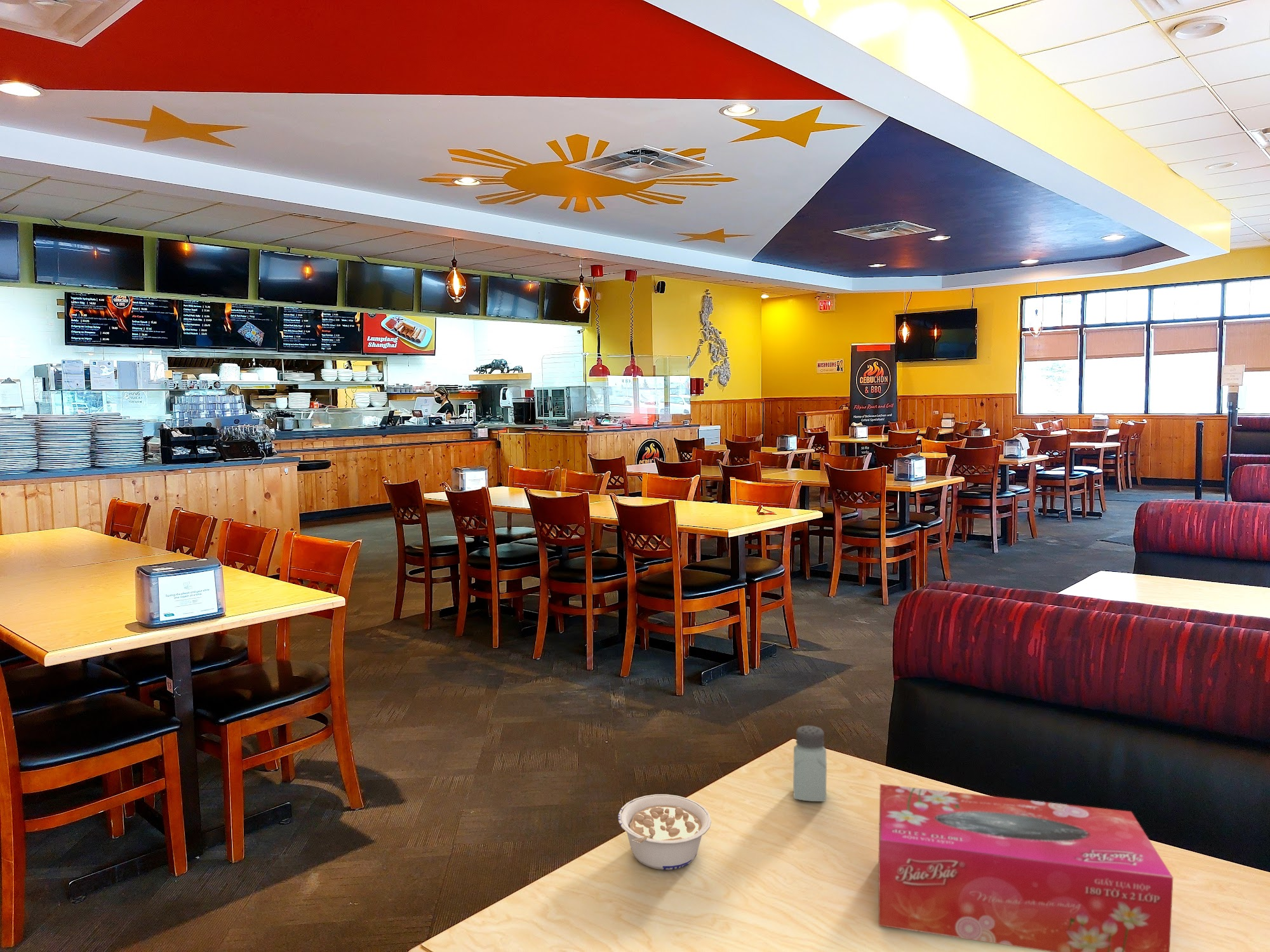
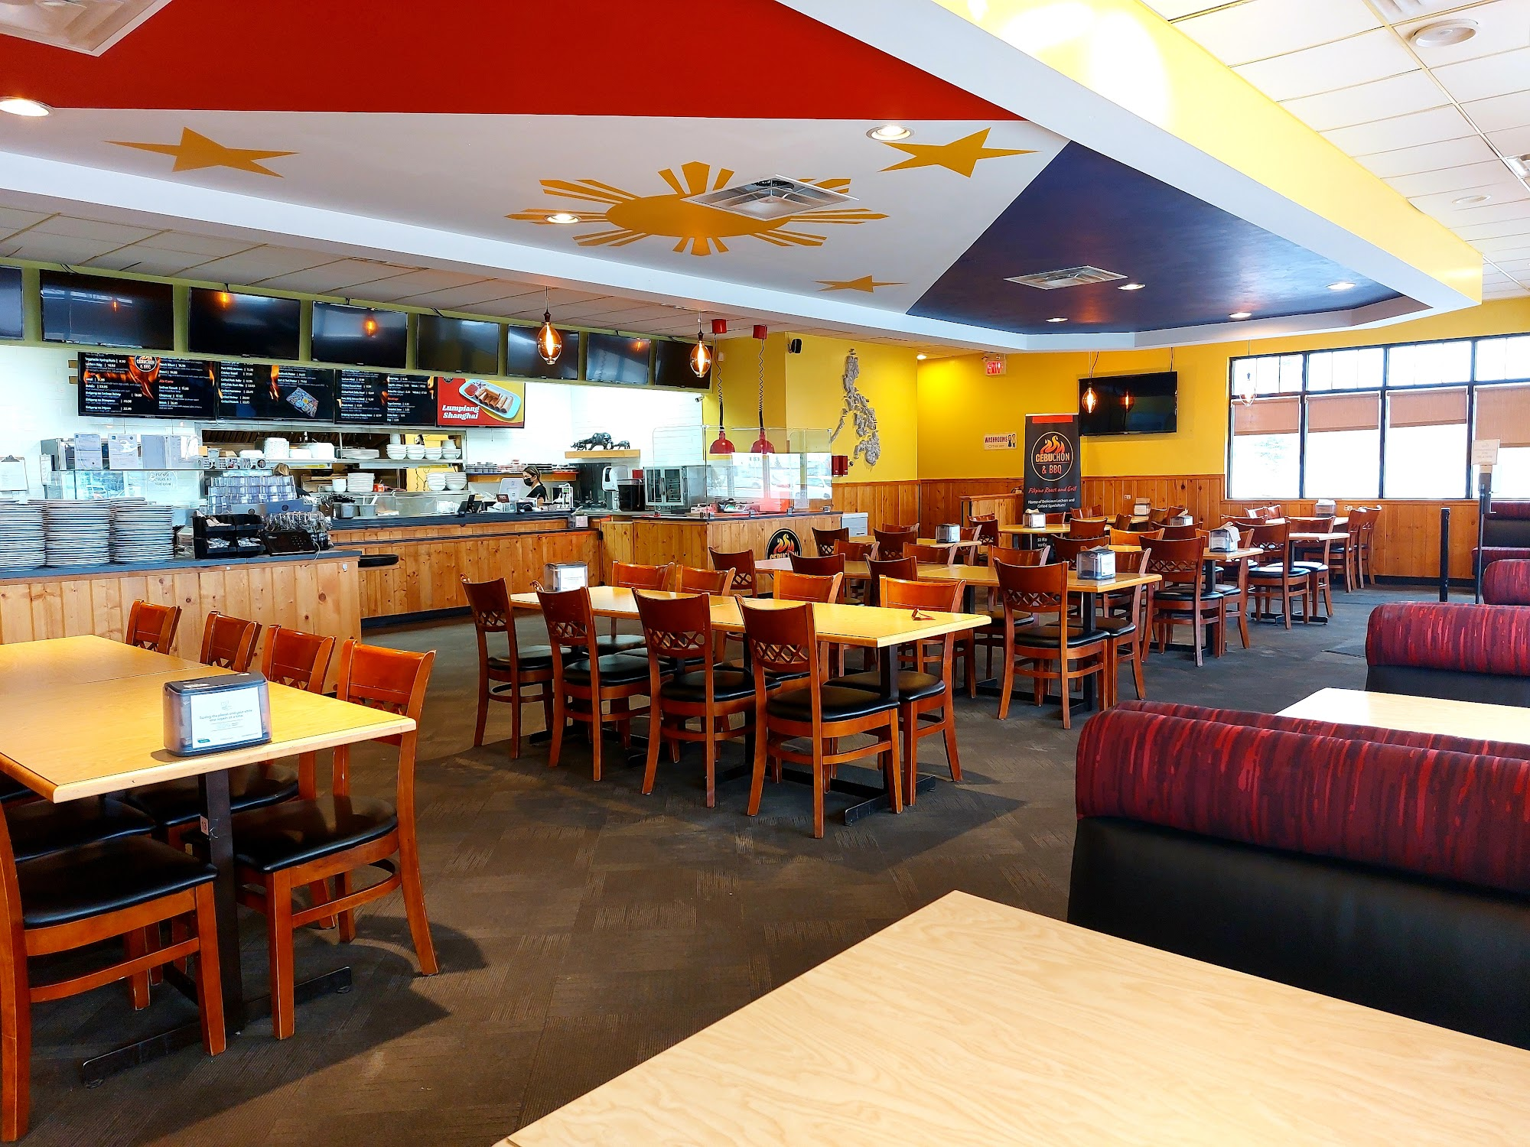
- saltshaker (810, 762)
- tissue box (1008, 866)
- legume (665, 833)
